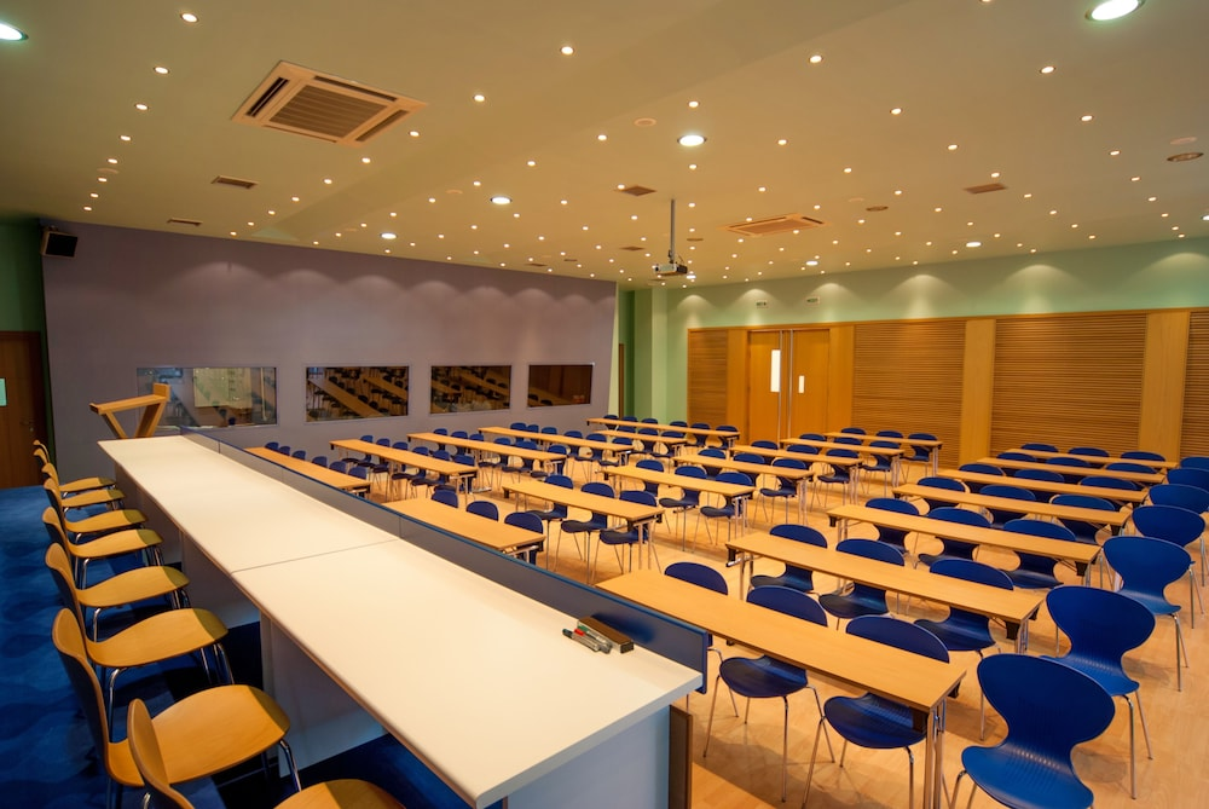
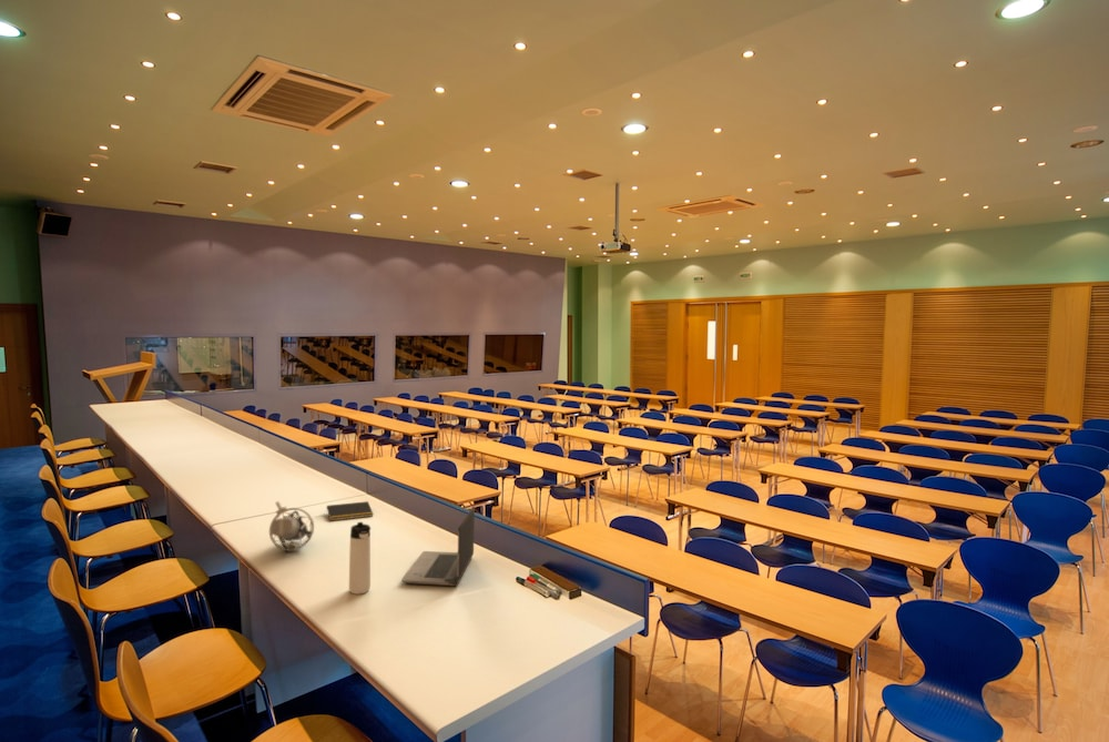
+ thermos bottle (360, 558)
+ notepad (349, 510)
+ laptop computer (439, 551)
+ studio microphone (291, 527)
